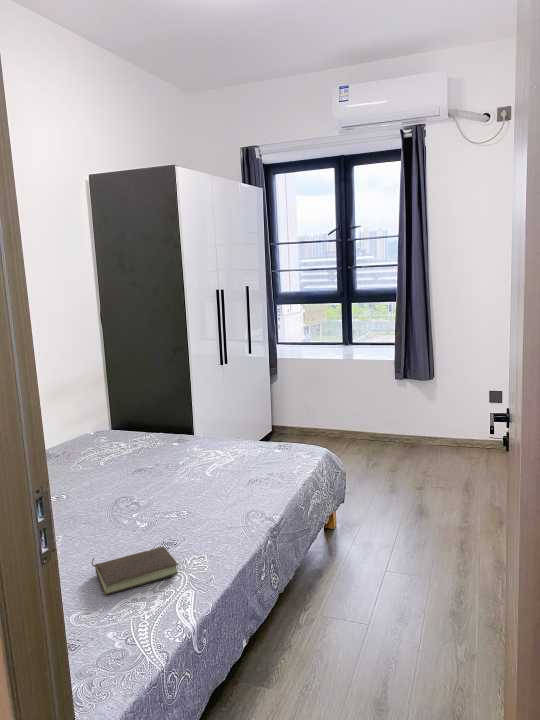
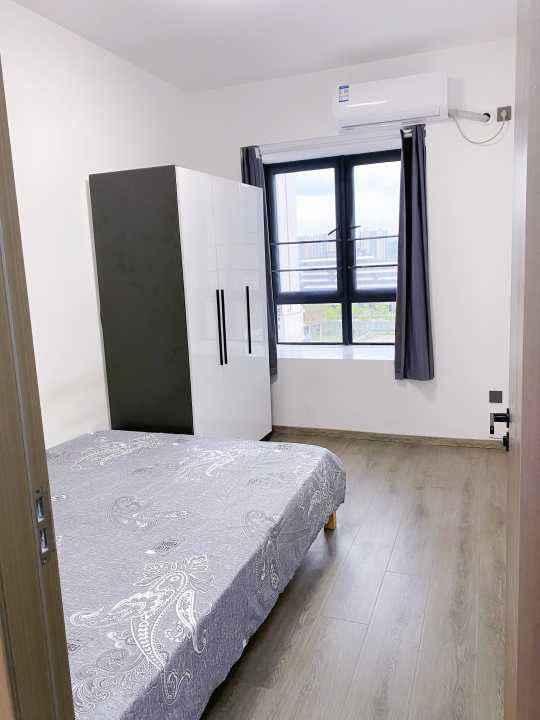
- book (133, 565)
